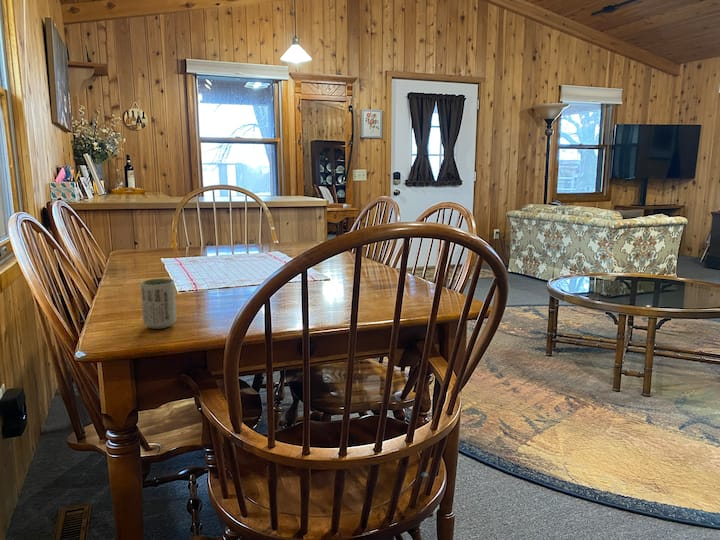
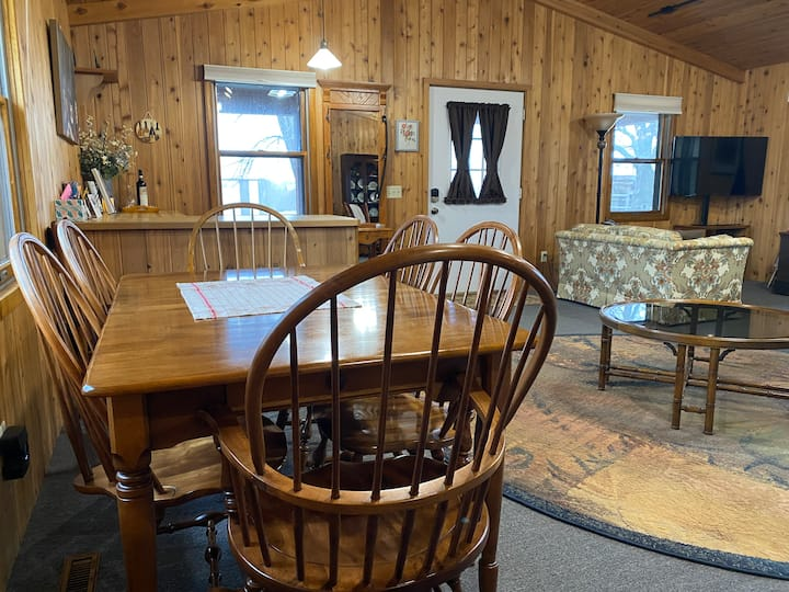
- cup (158, 303)
